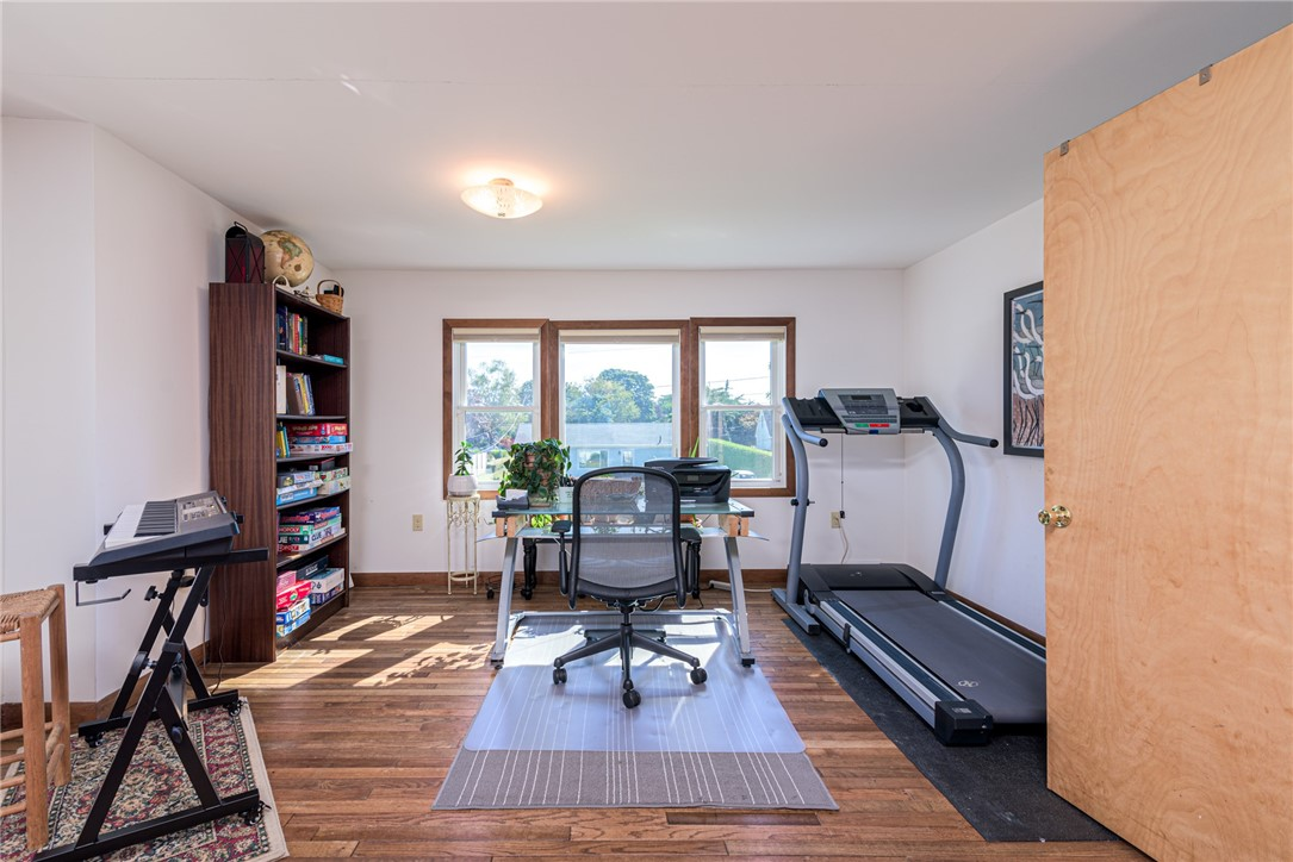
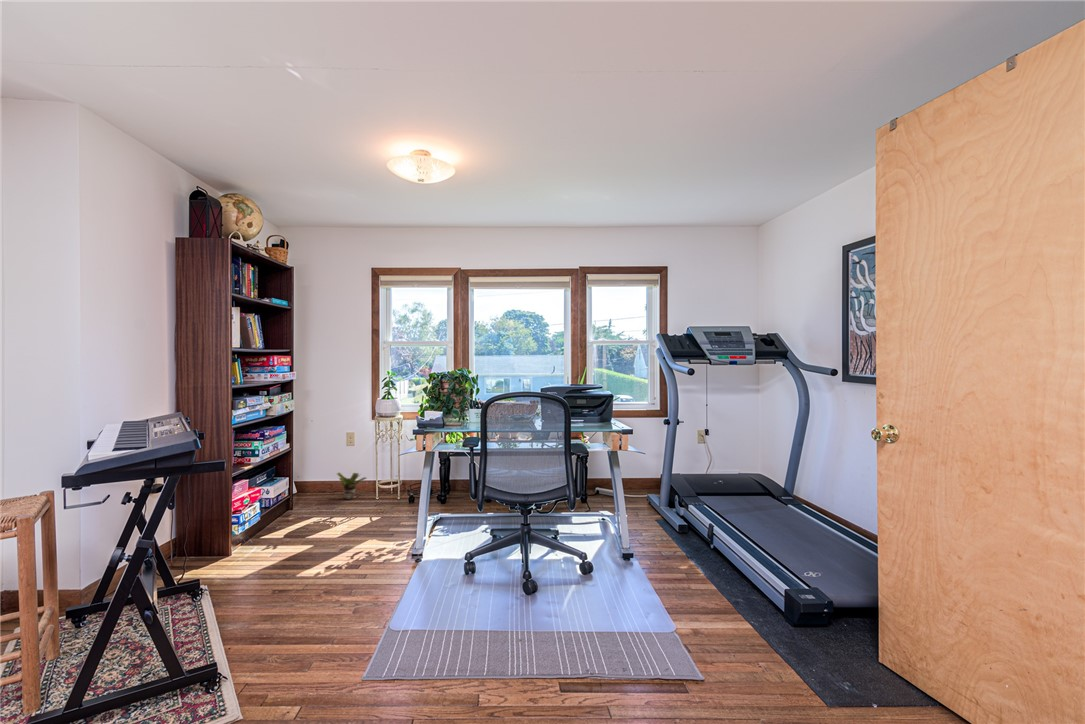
+ potted plant (349, 485)
